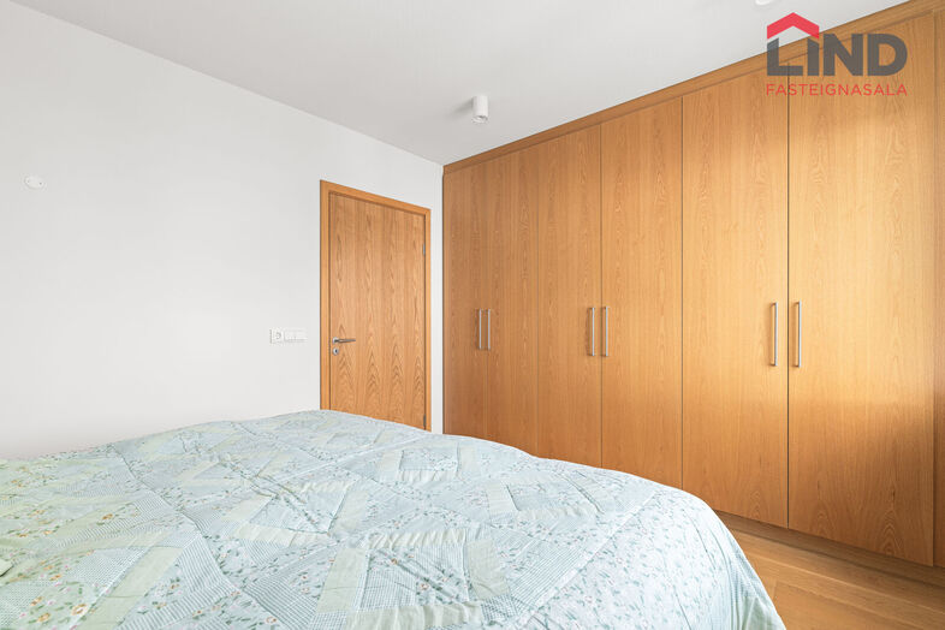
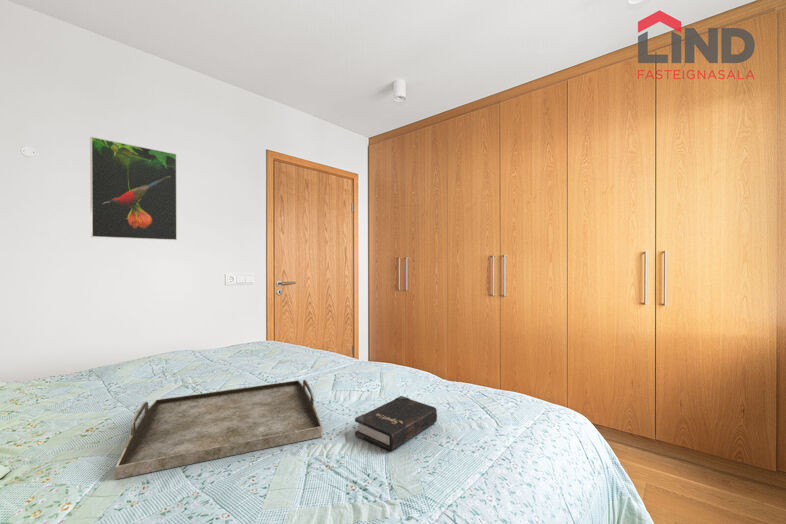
+ serving tray (231, 408)
+ hardback book (397, 420)
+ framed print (136, 192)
